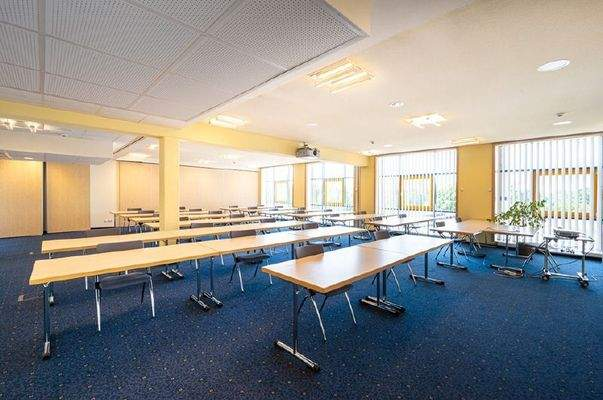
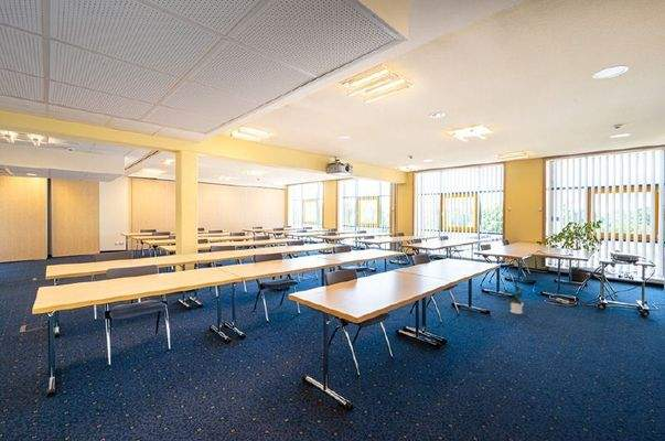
+ house plant (515, 297)
